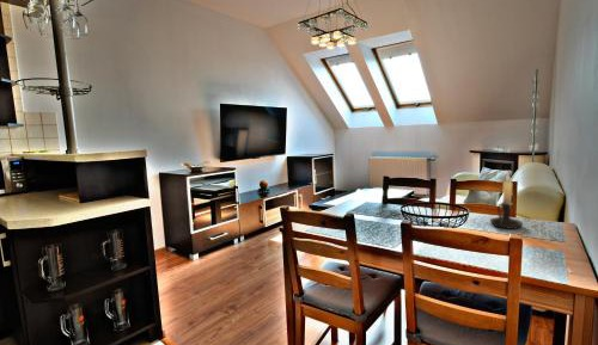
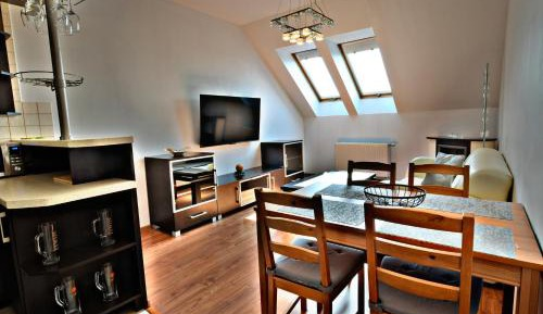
- candle holder (505, 198)
